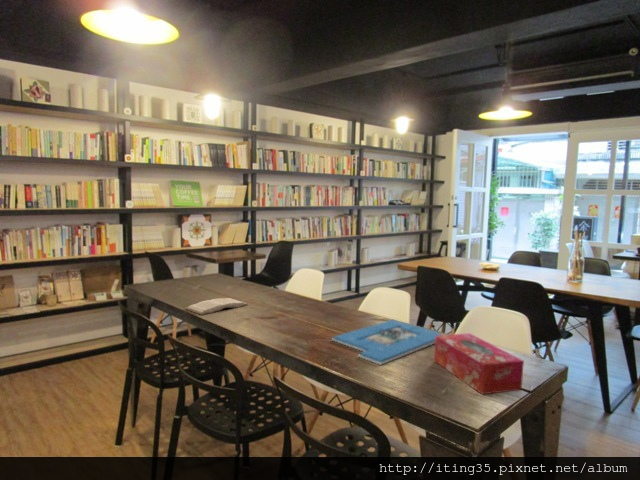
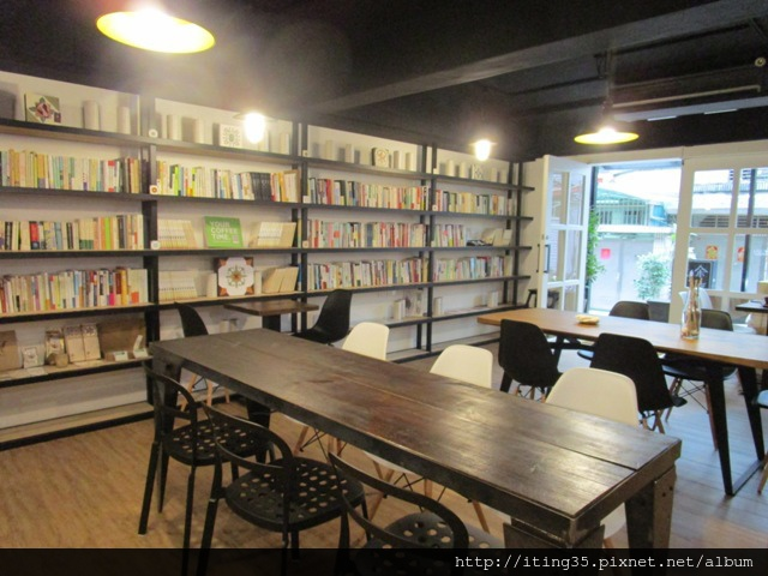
- tissue box (475, 360)
- book (217, 304)
- board game (387, 335)
